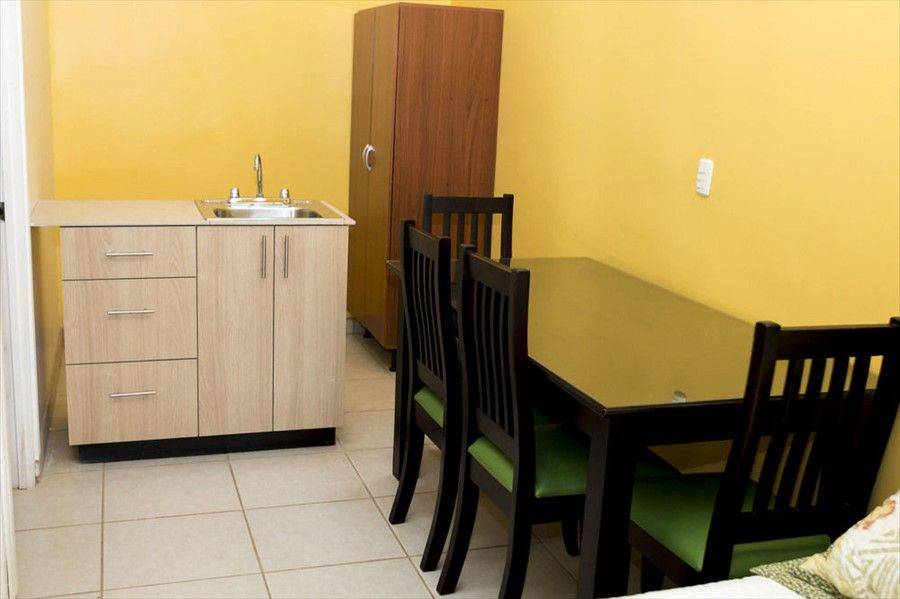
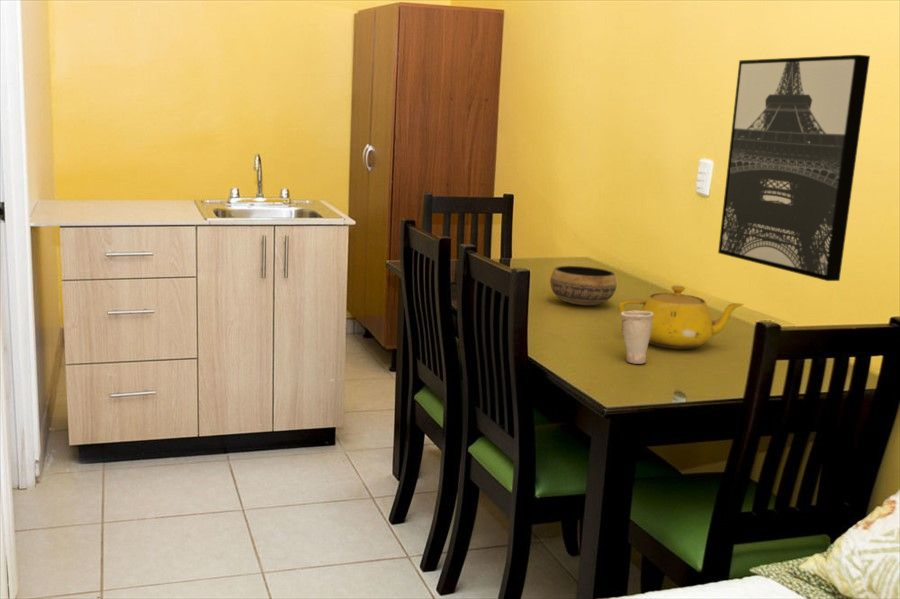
+ wall art (786, 164)
+ cup (634, 336)
+ teapot (679, 315)
+ bowl (582, 287)
